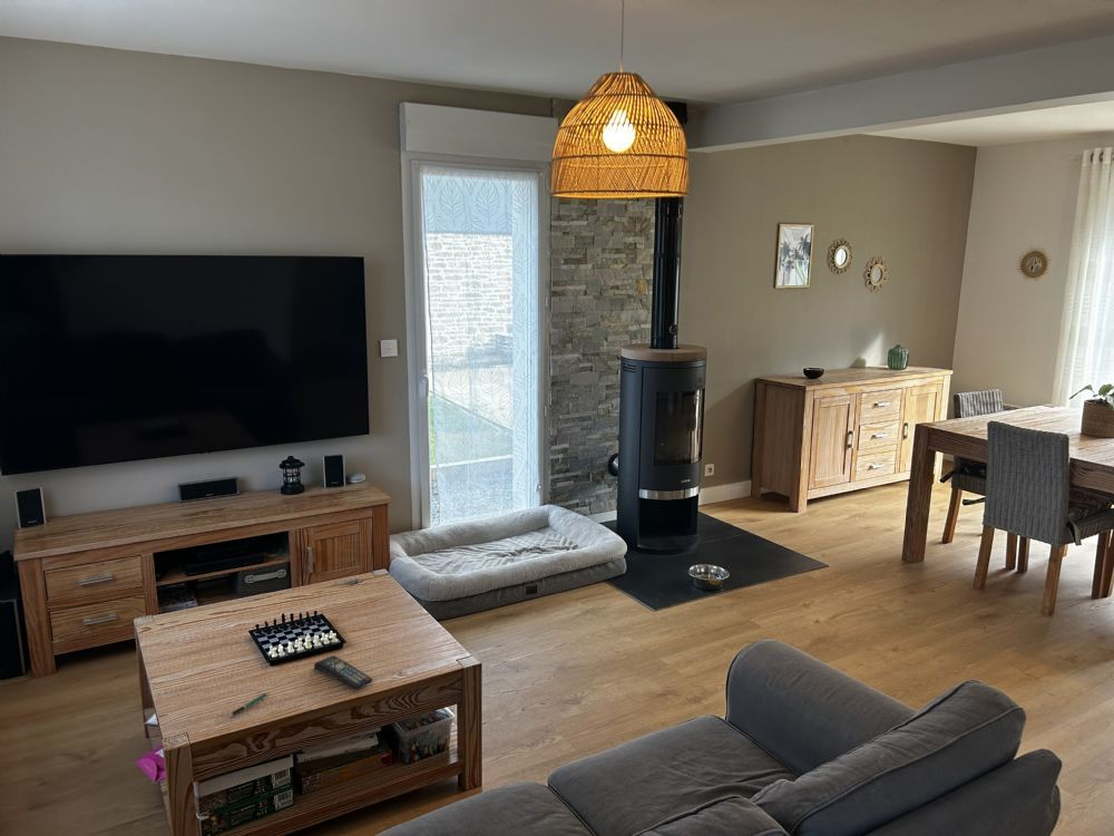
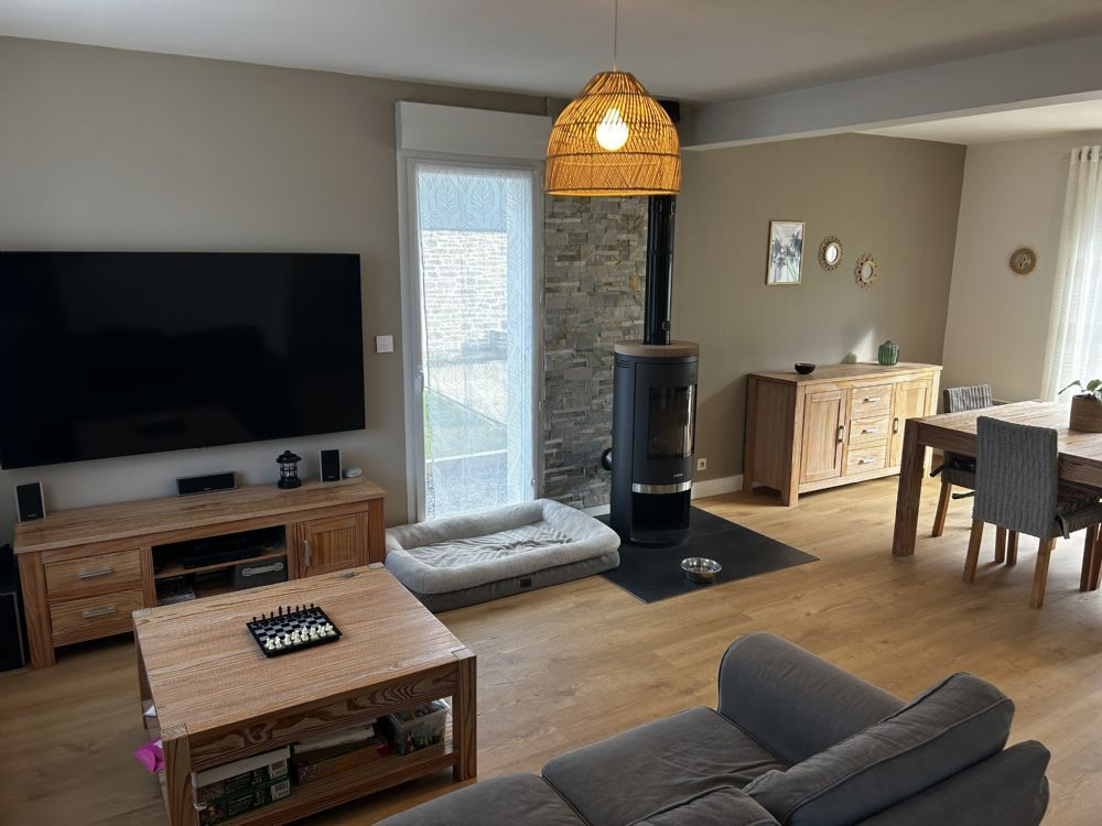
- remote control (342, 671)
- pen (248, 703)
